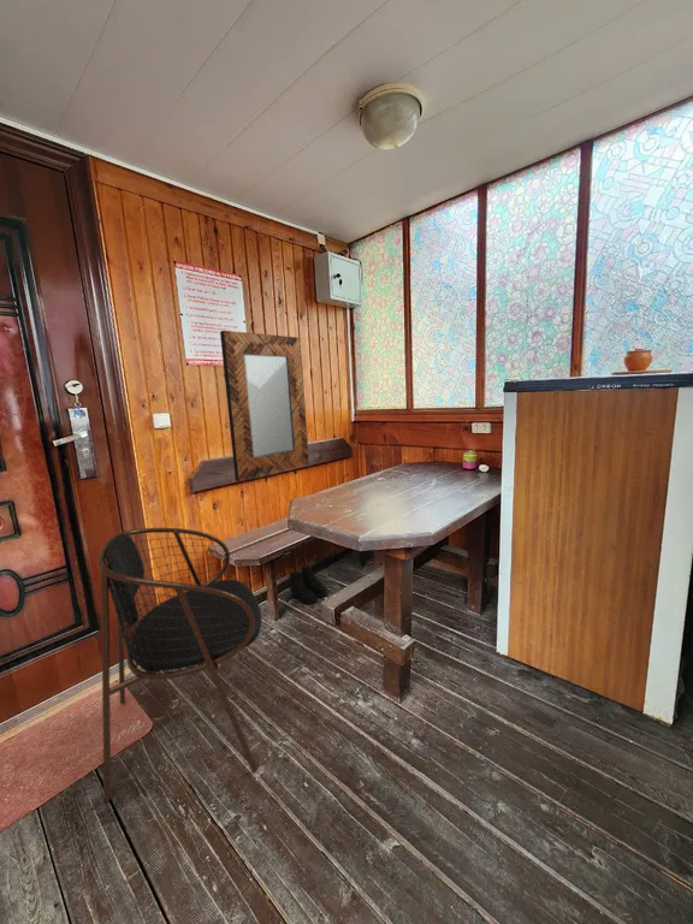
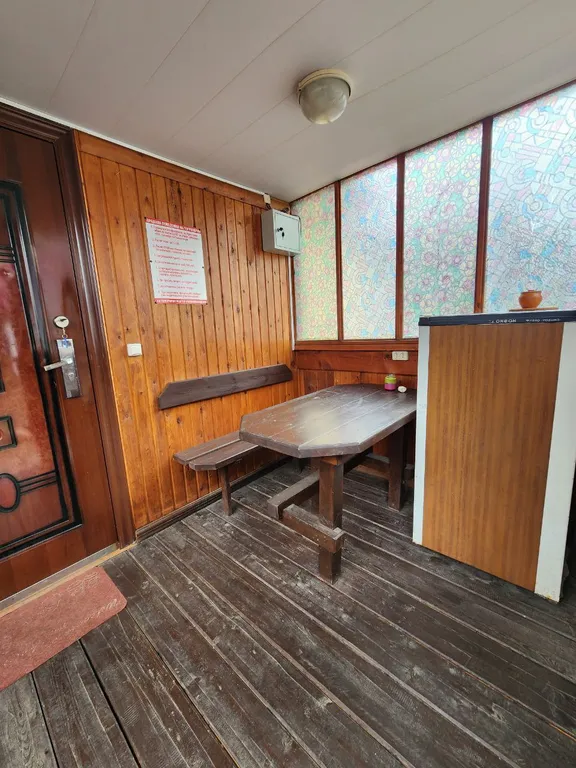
- dining chair (185, 629)
- boots (307, 581)
- home mirror (270, 405)
